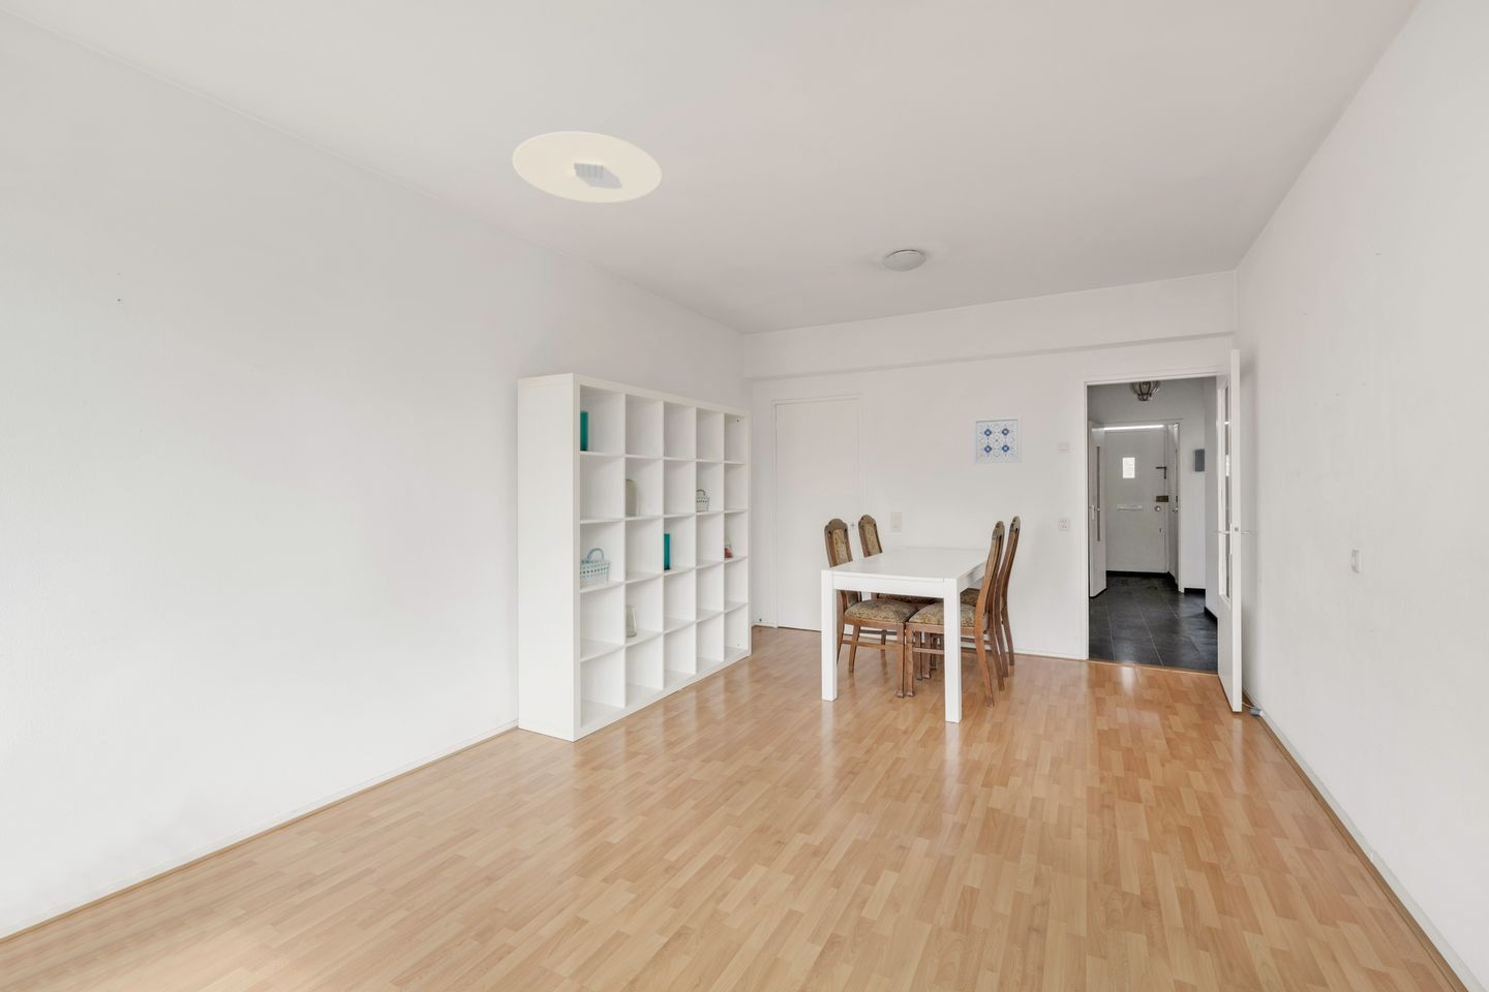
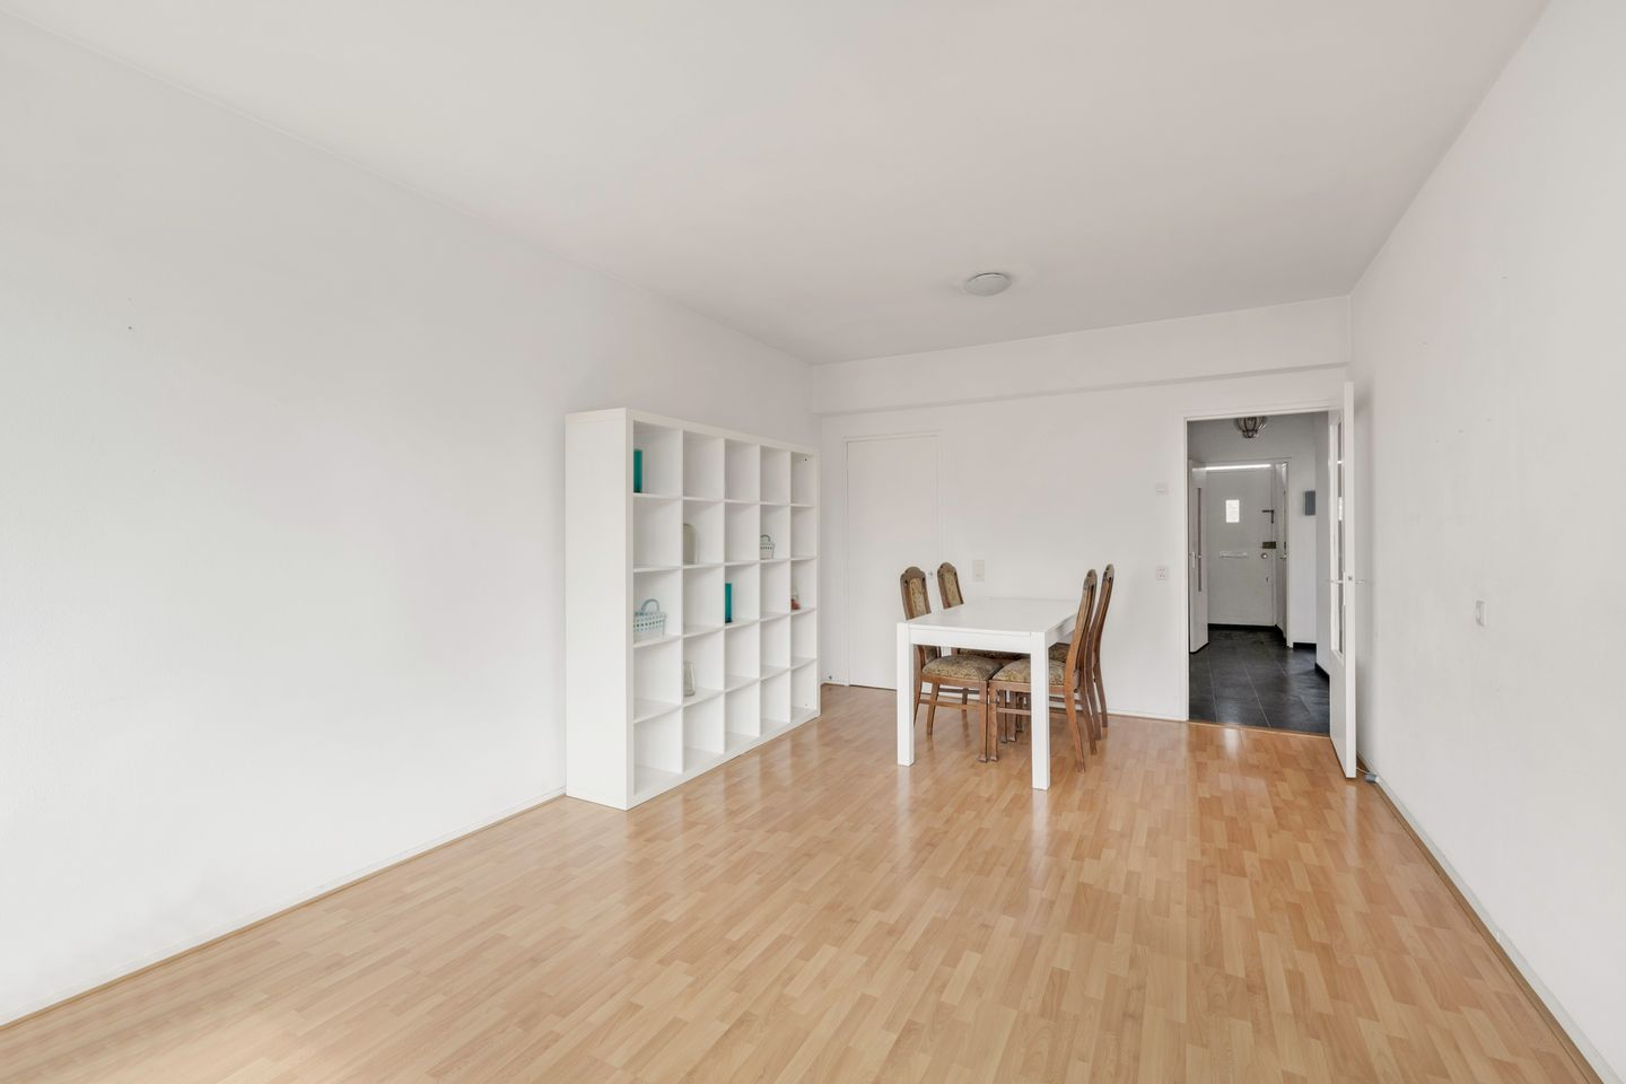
- ceiling light (588, 163)
- wall art (997, 441)
